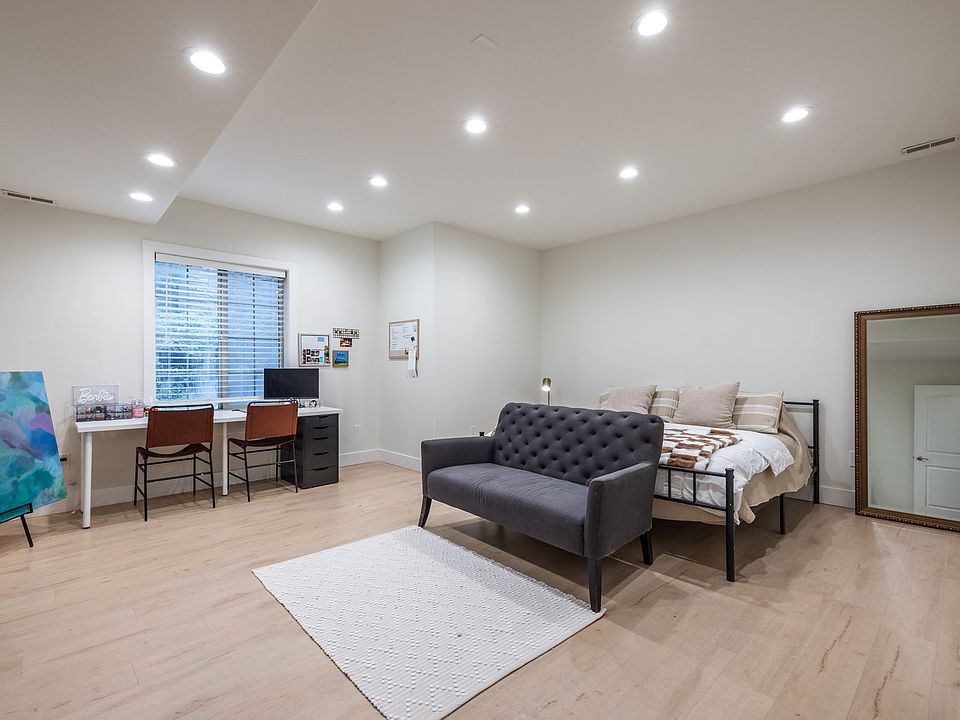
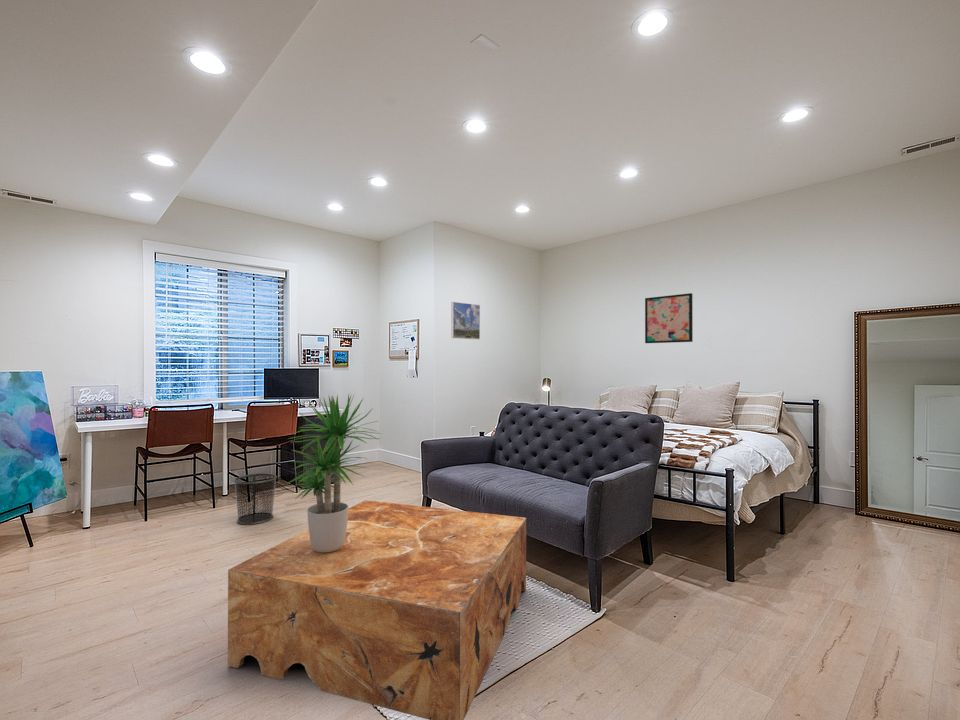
+ waste bin (255, 498)
+ potted plant (334, 470)
+ coffee table (398, 580)
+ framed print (465, 321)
+ wall art (667, 319)
